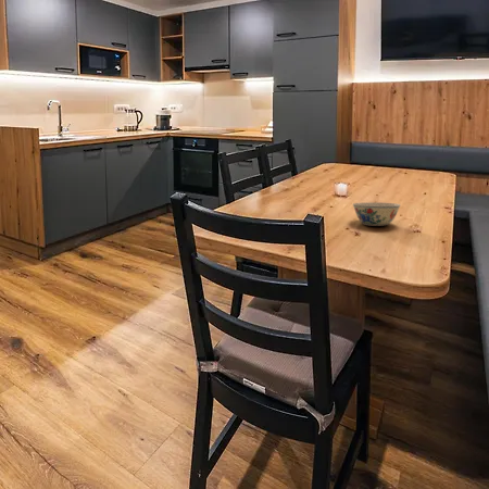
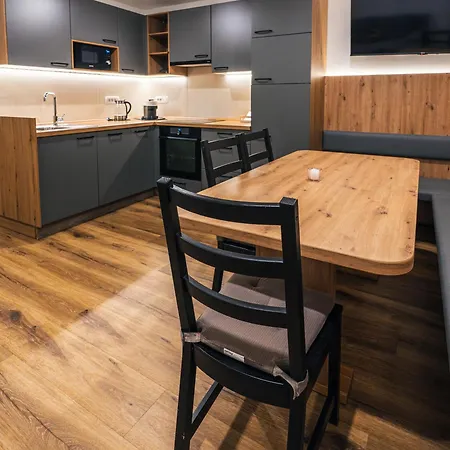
- chinaware (375, 214)
